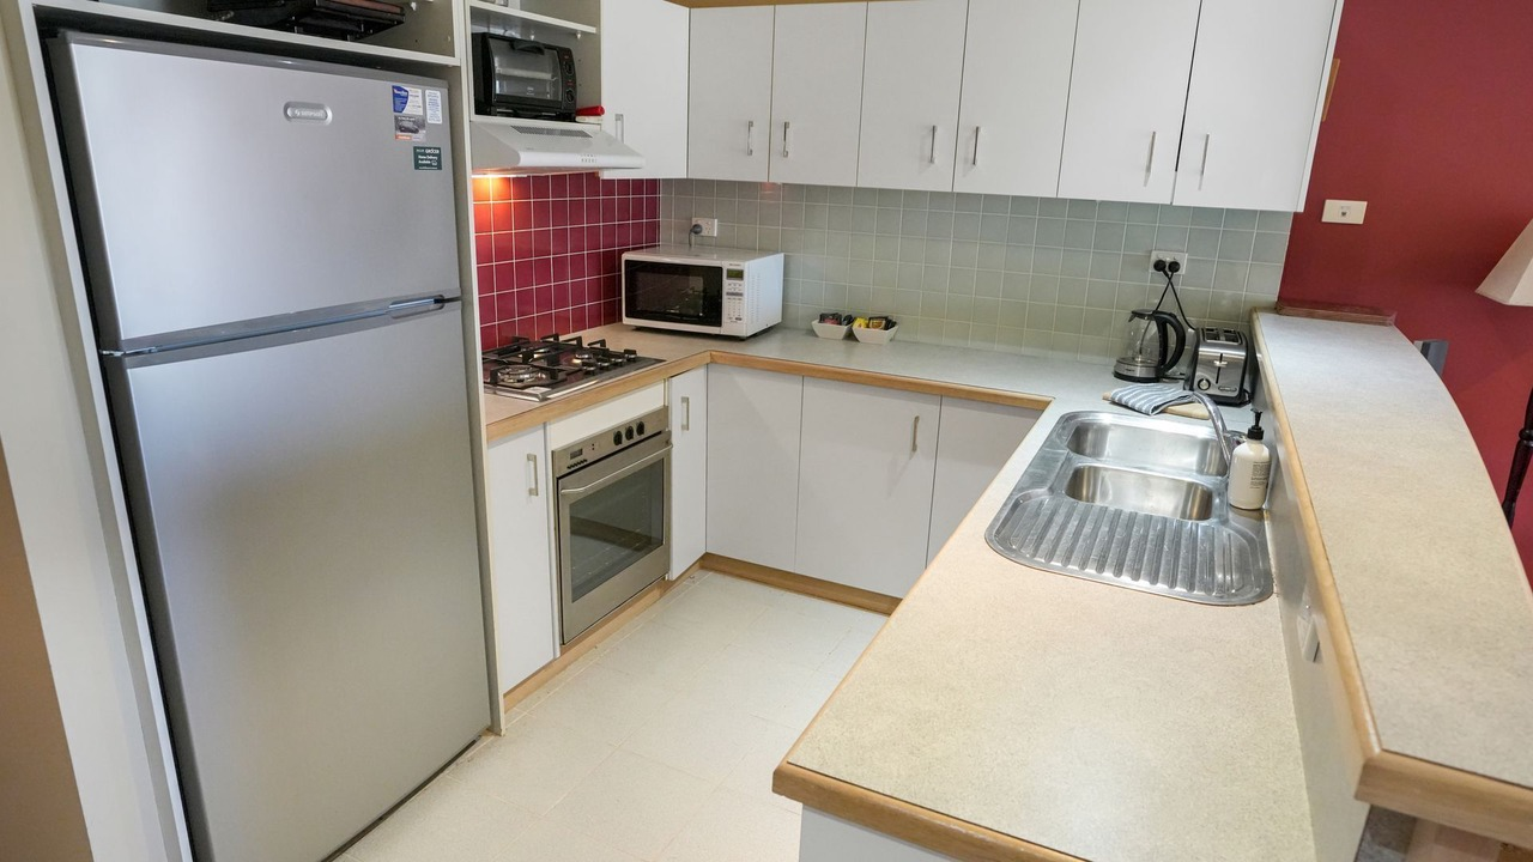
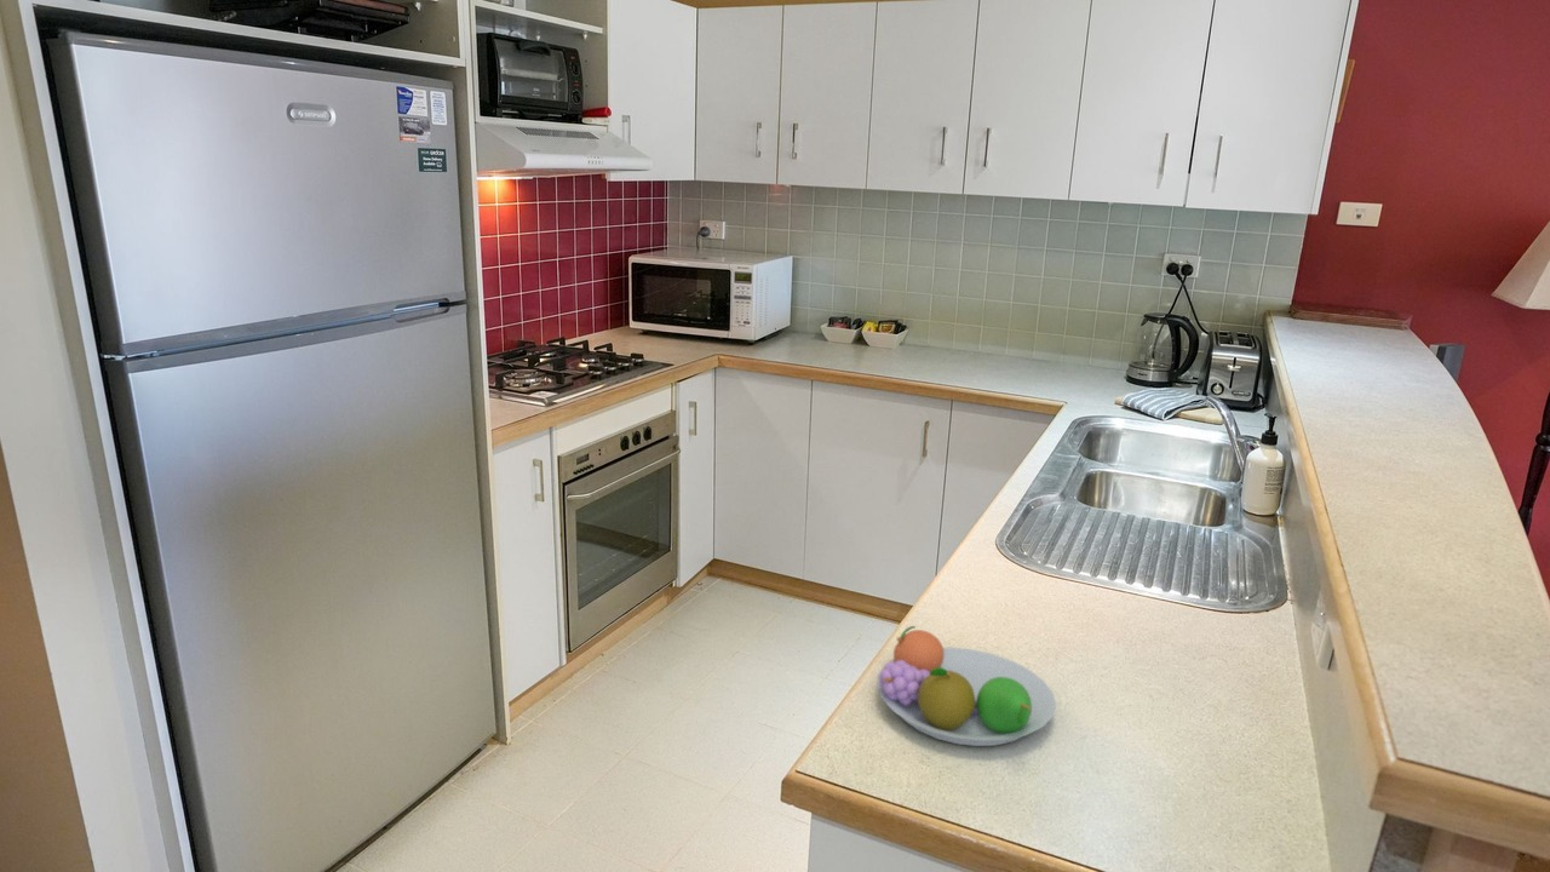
+ fruit bowl (968, 678)
